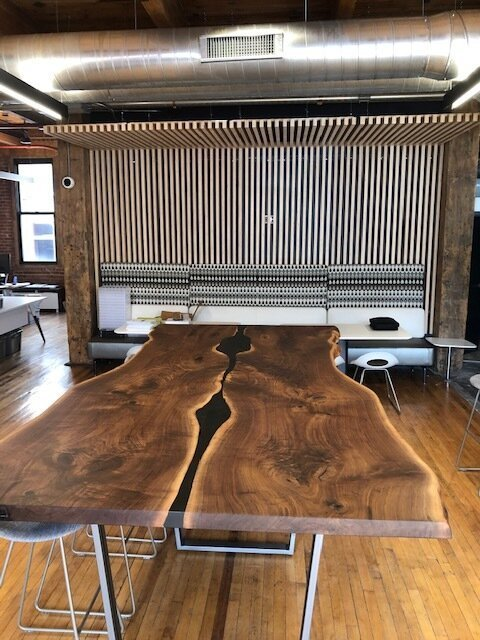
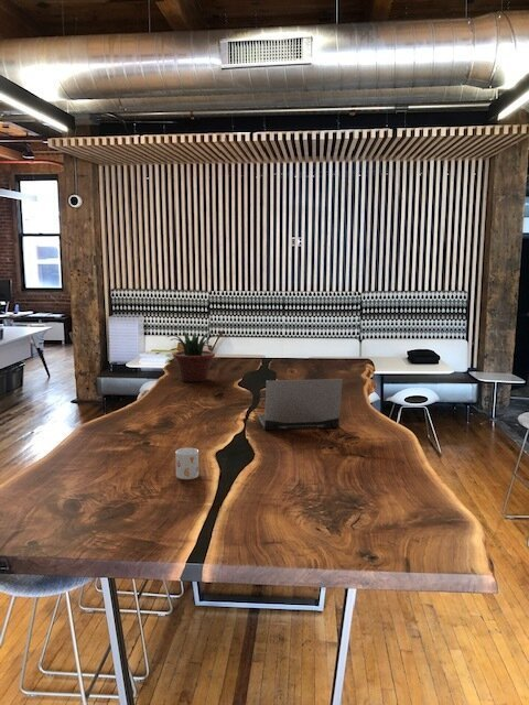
+ potted plant (190, 356)
+ laptop computer (298, 399)
+ mug (187, 462)
